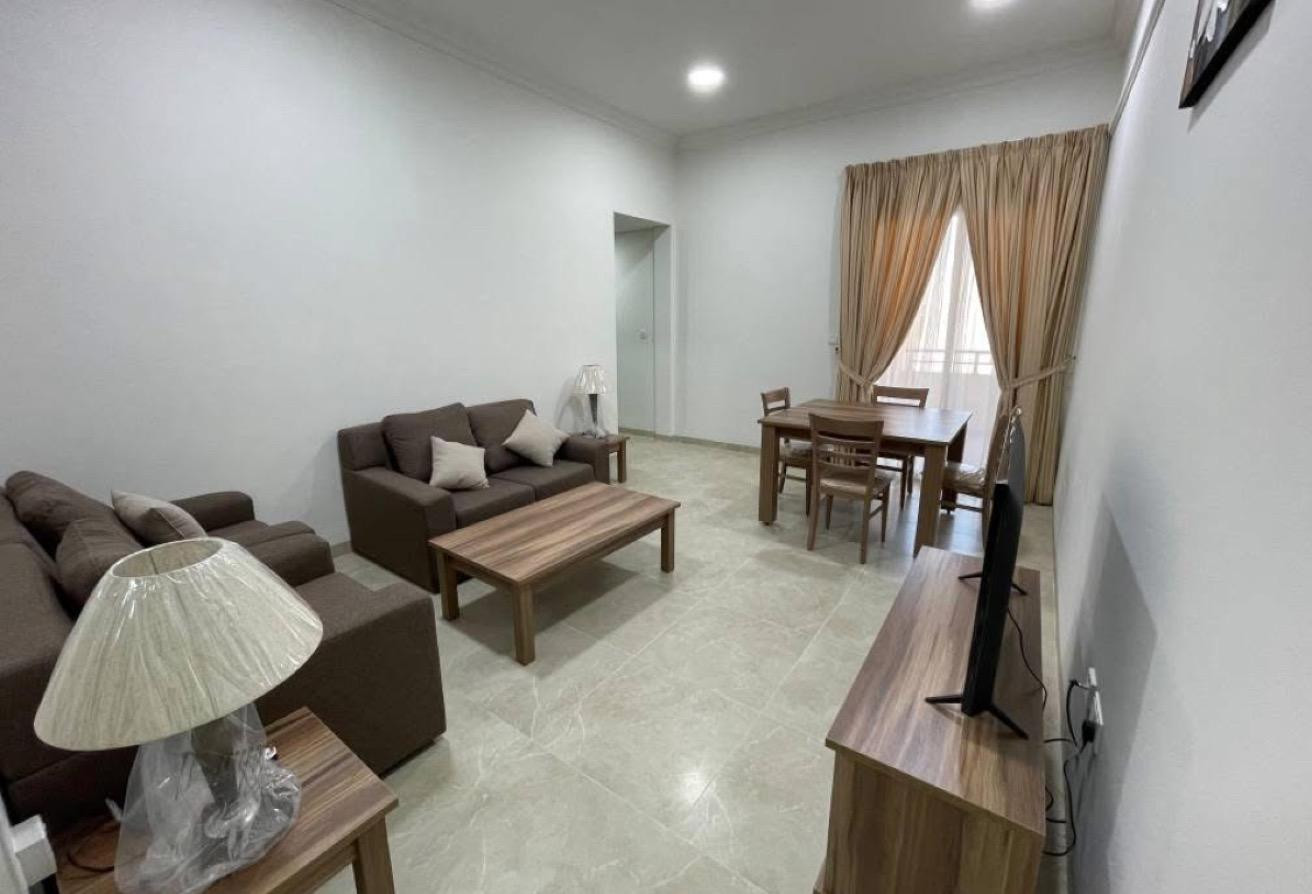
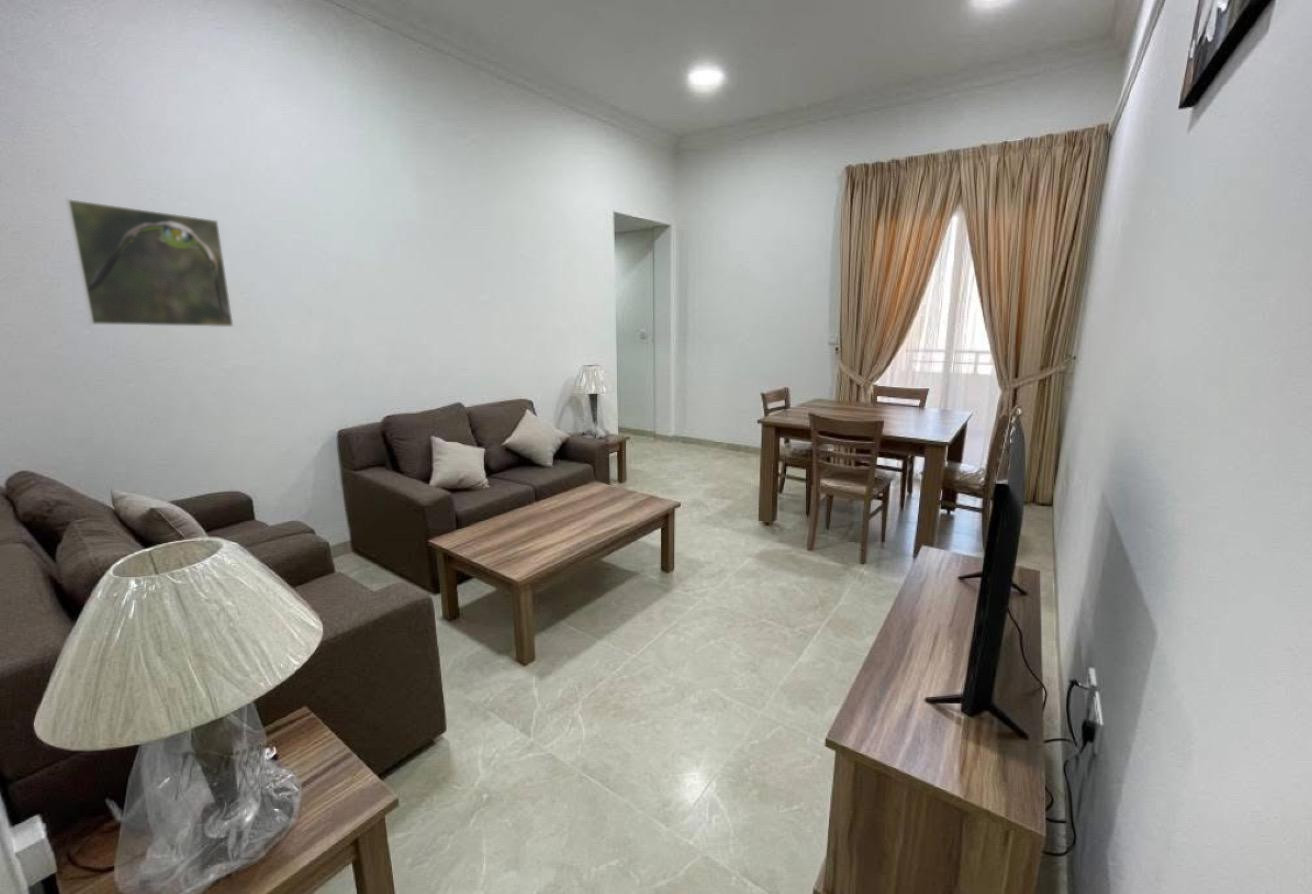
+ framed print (157, 269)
